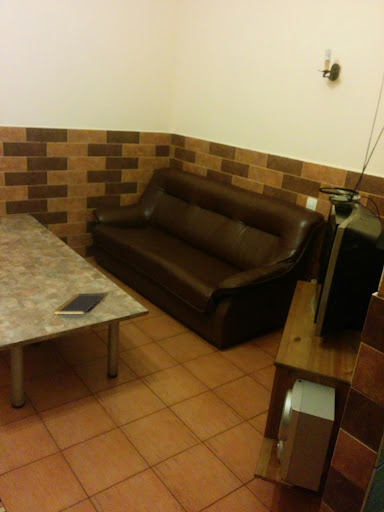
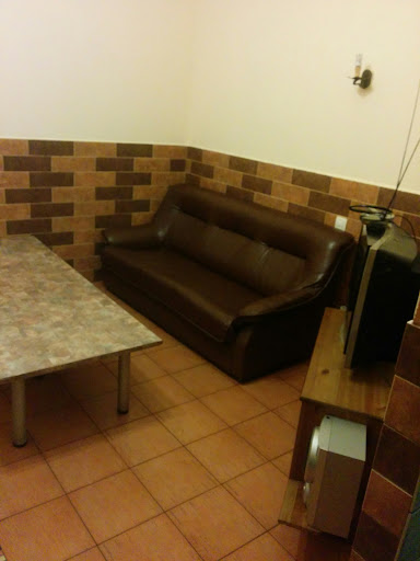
- notepad (79, 303)
